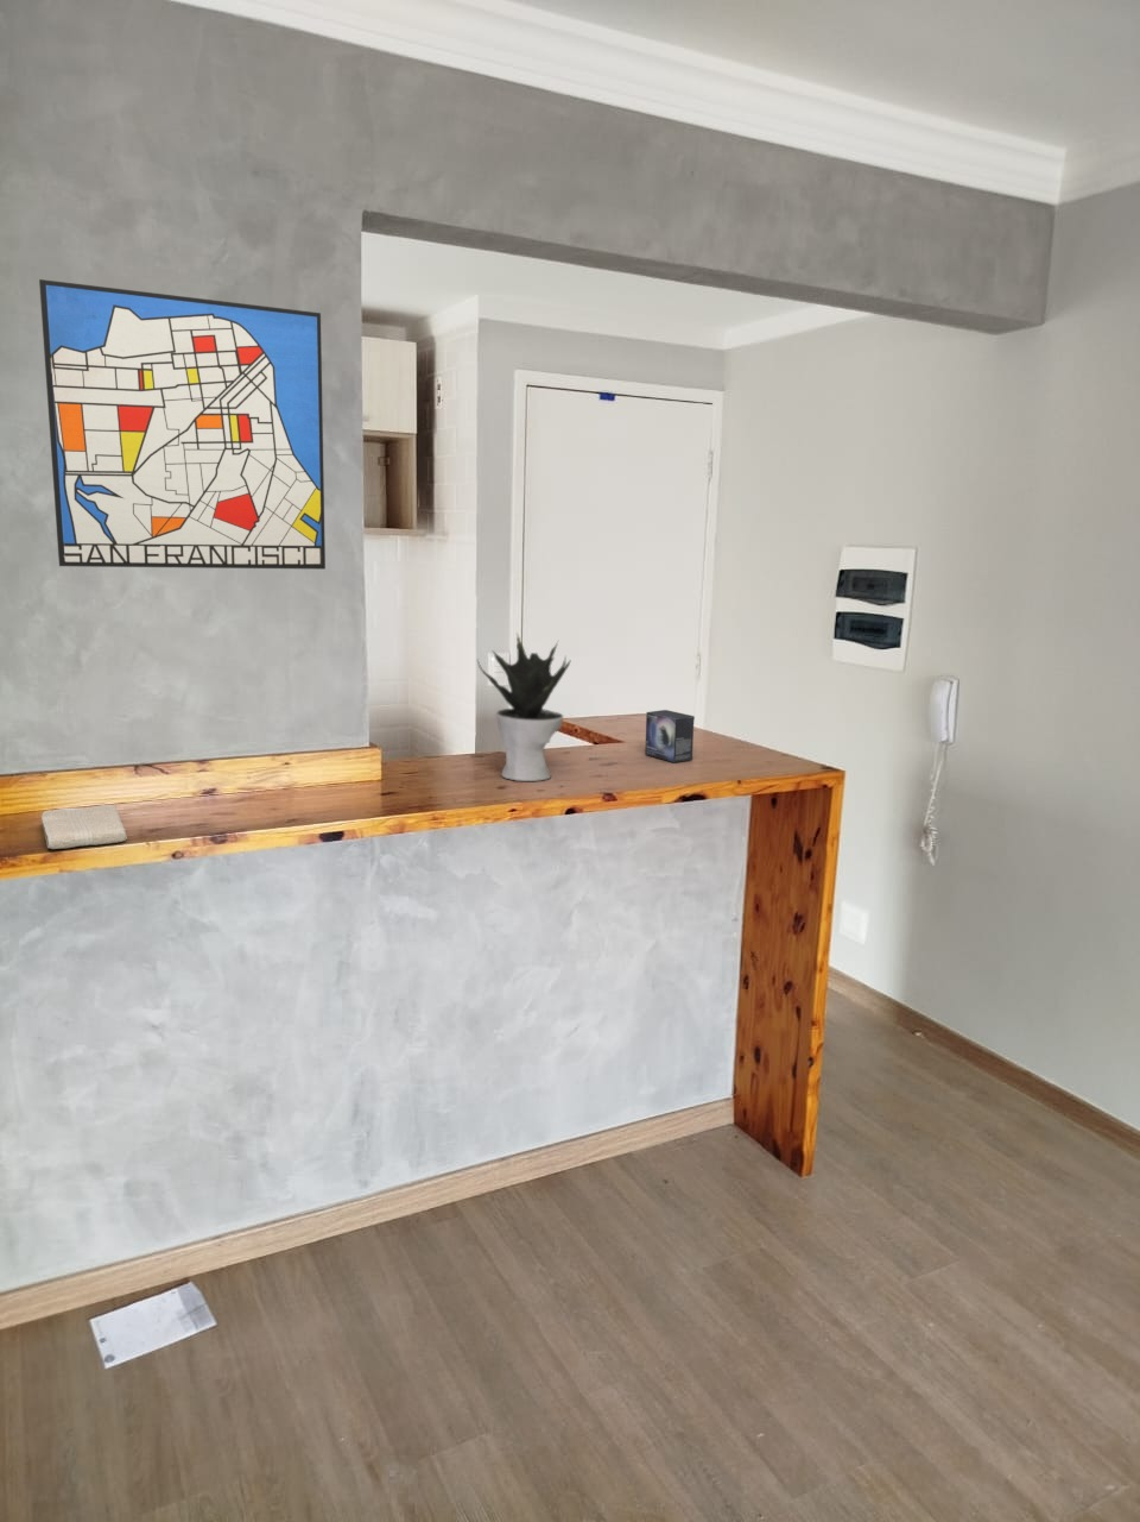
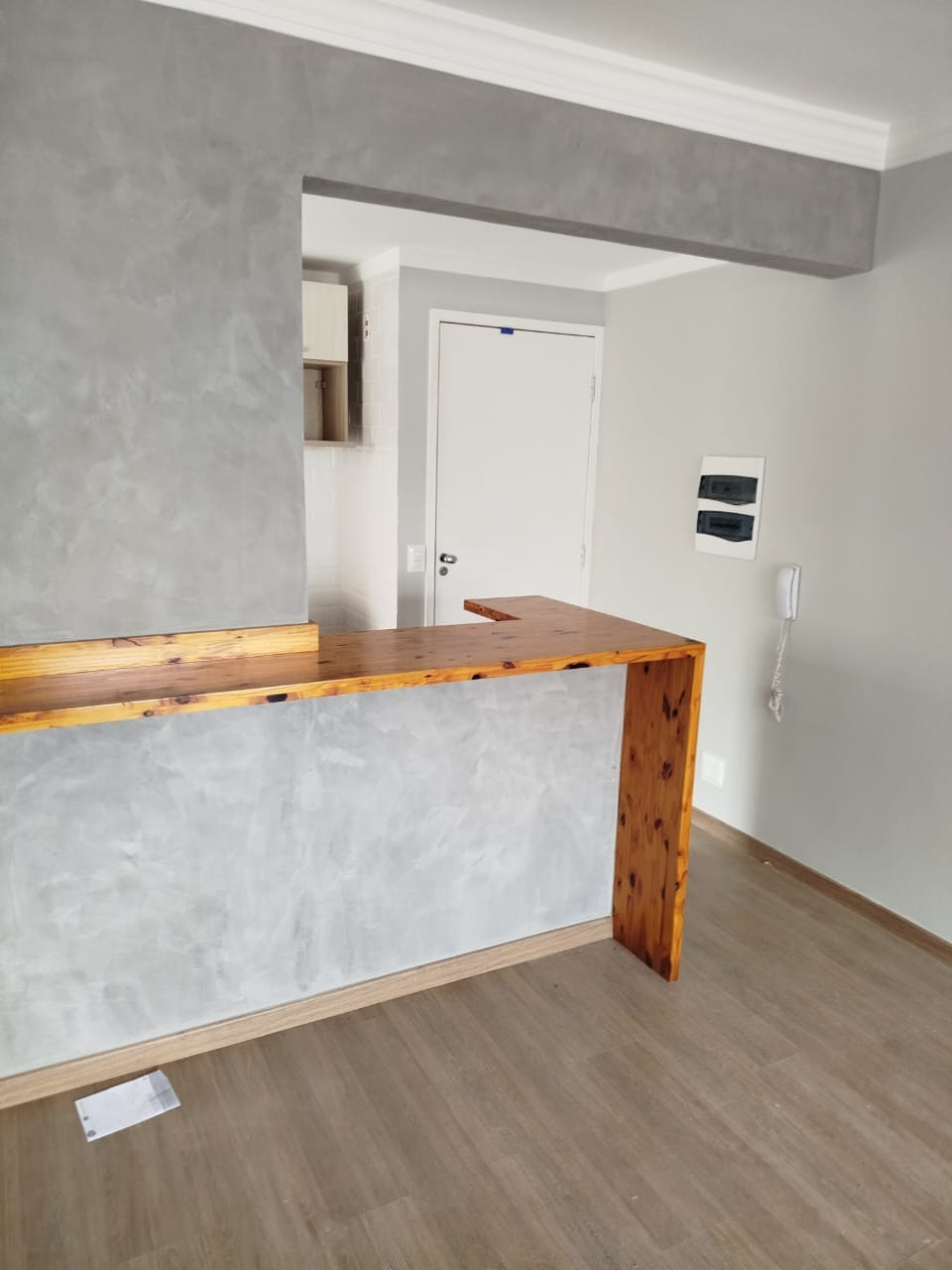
- washcloth (81, 825)
- small box (668, 735)
- potted plant (526, 705)
- wall art (193, 435)
